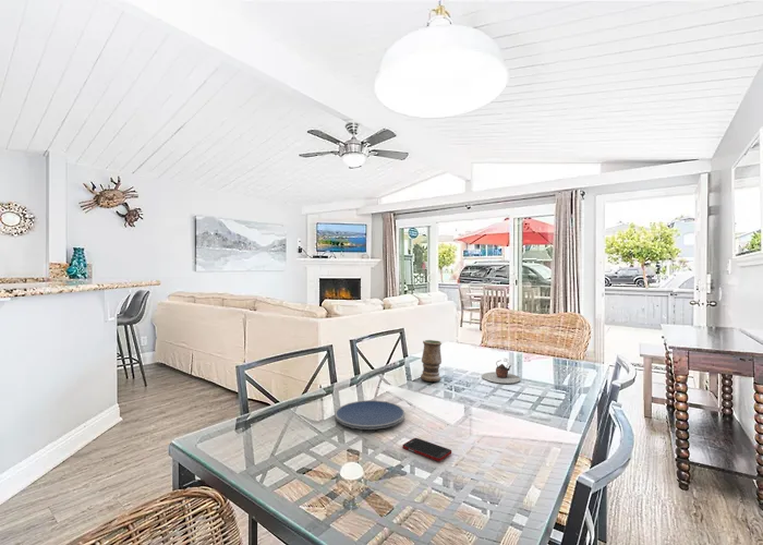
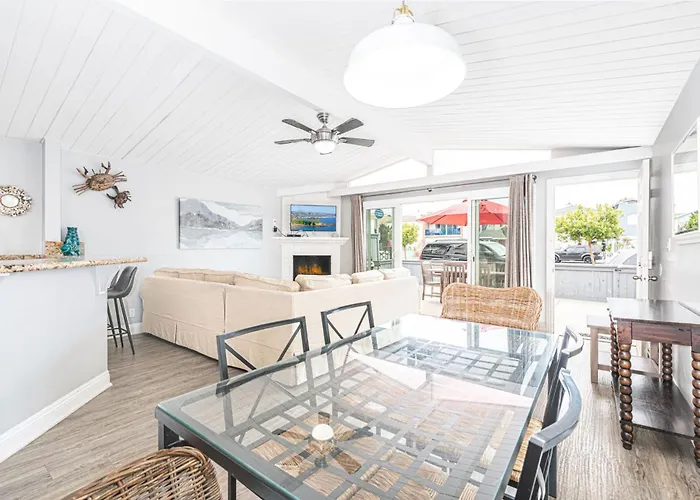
- teapot (500, 368)
- plate (370, 414)
- cell phone (426, 449)
- vase (431, 360)
